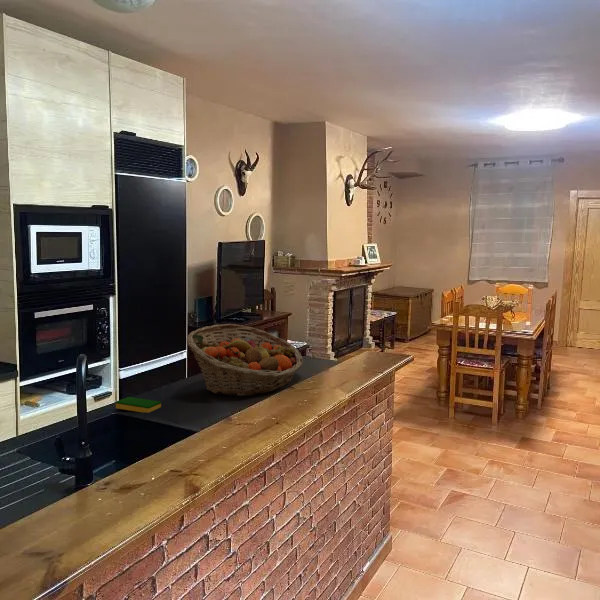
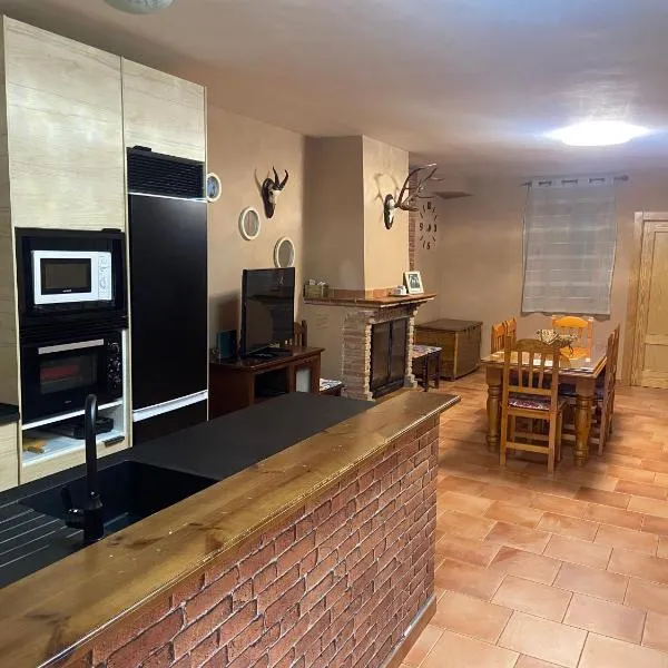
- fruit basket (245, 358)
- dish sponge (138, 404)
